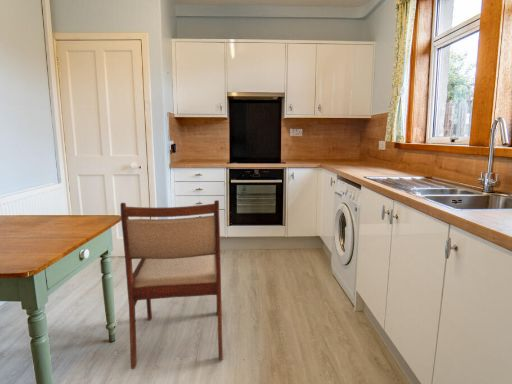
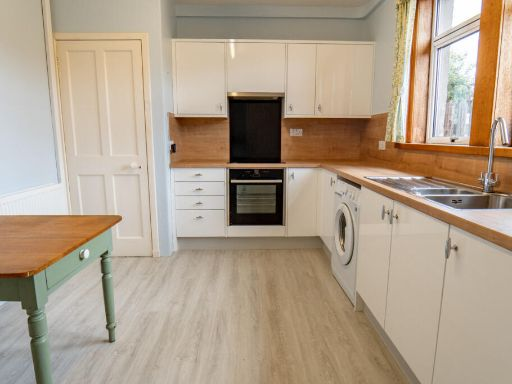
- dining chair (178, 268)
